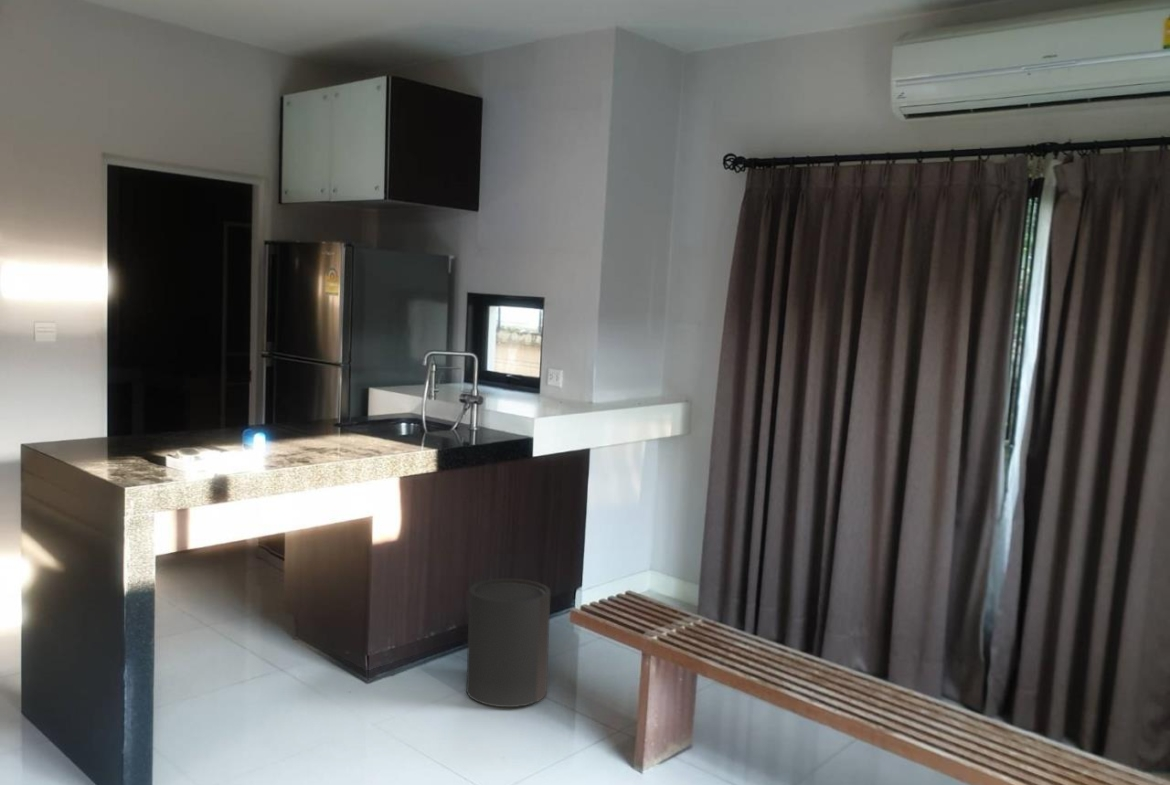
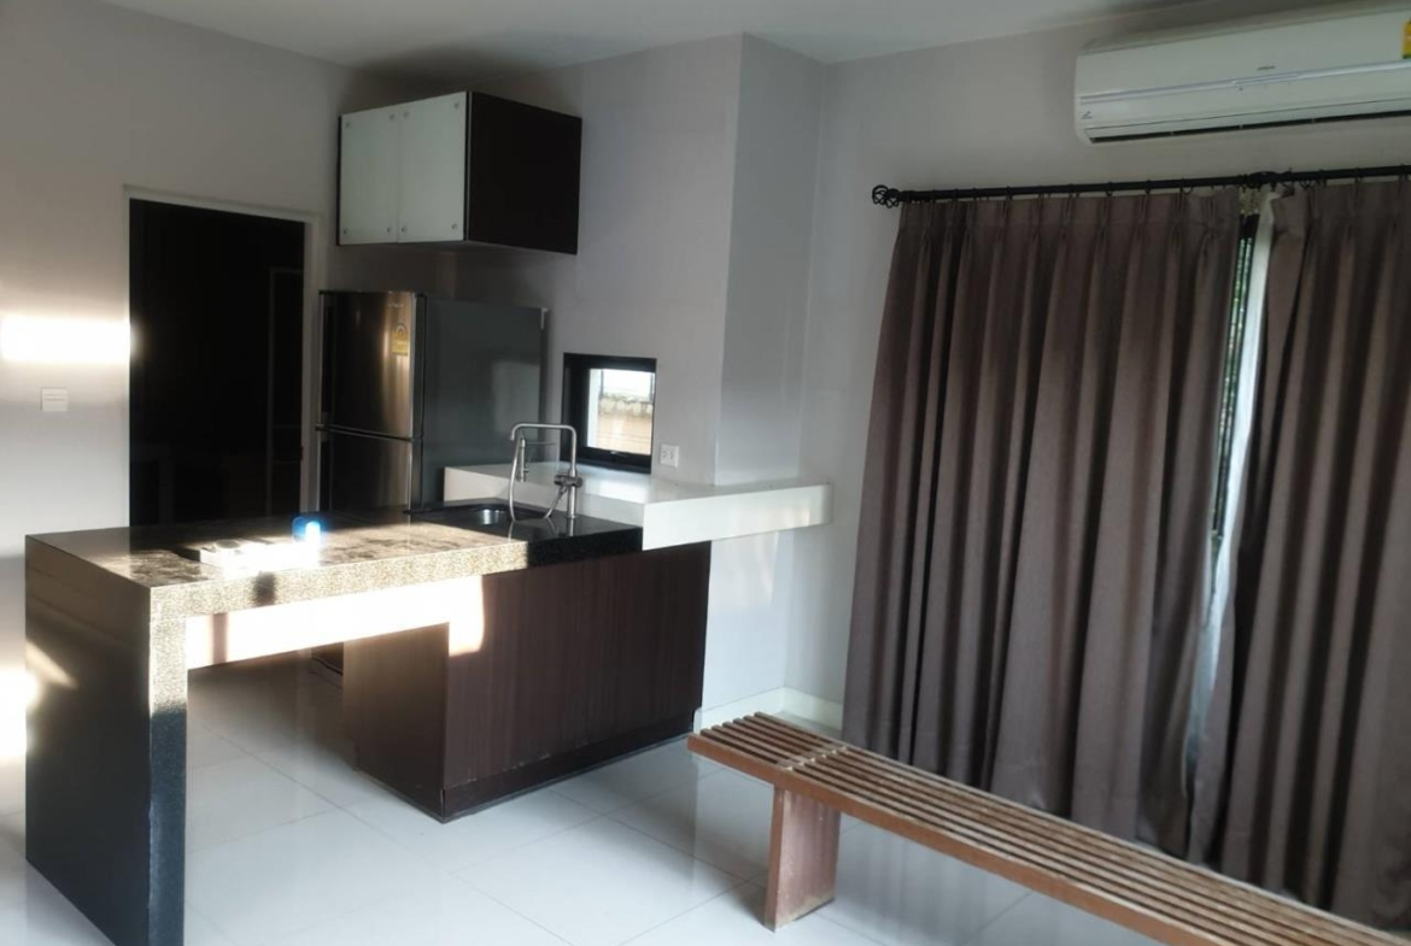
- trash can (508, 640)
